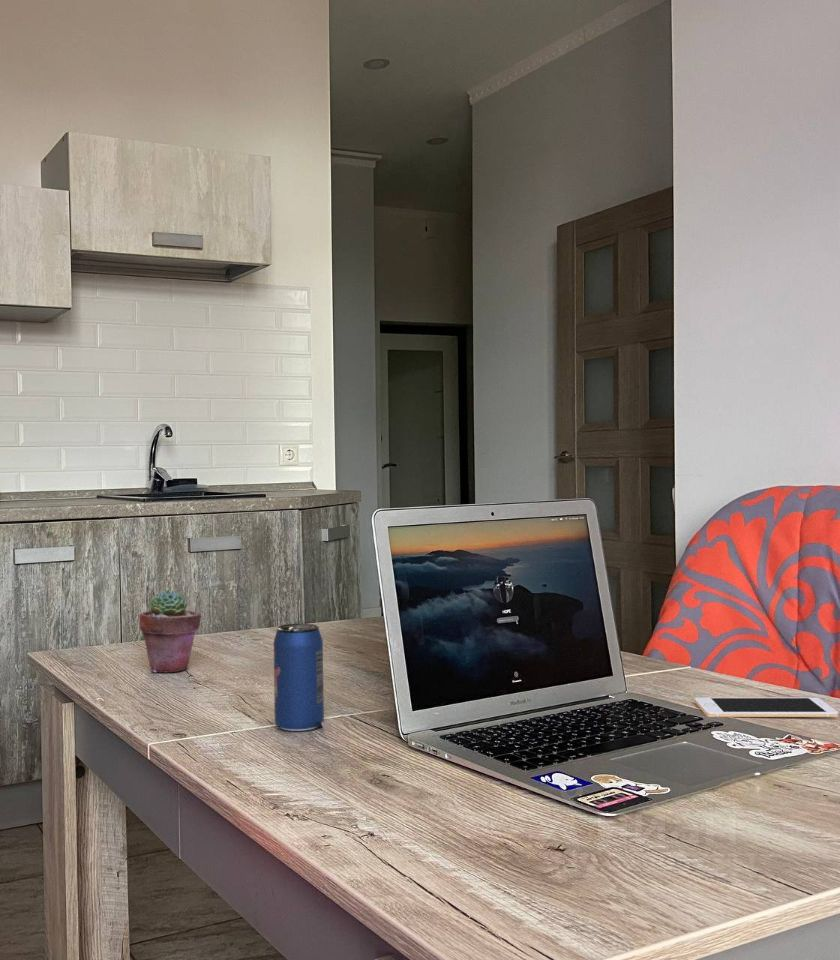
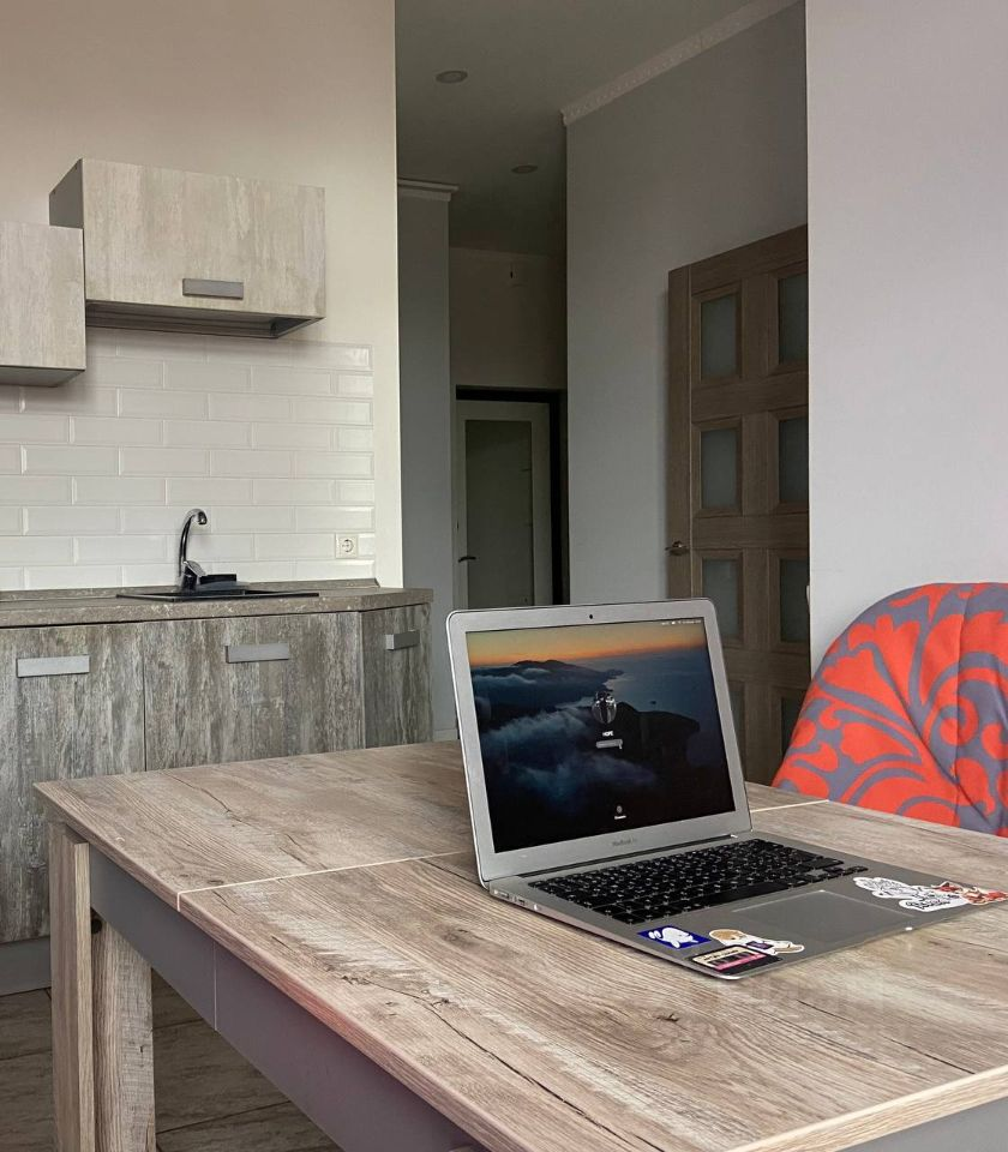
- cell phone (764, 707)
- potted succulent (169, 629)
- beverage can (298, 675)
